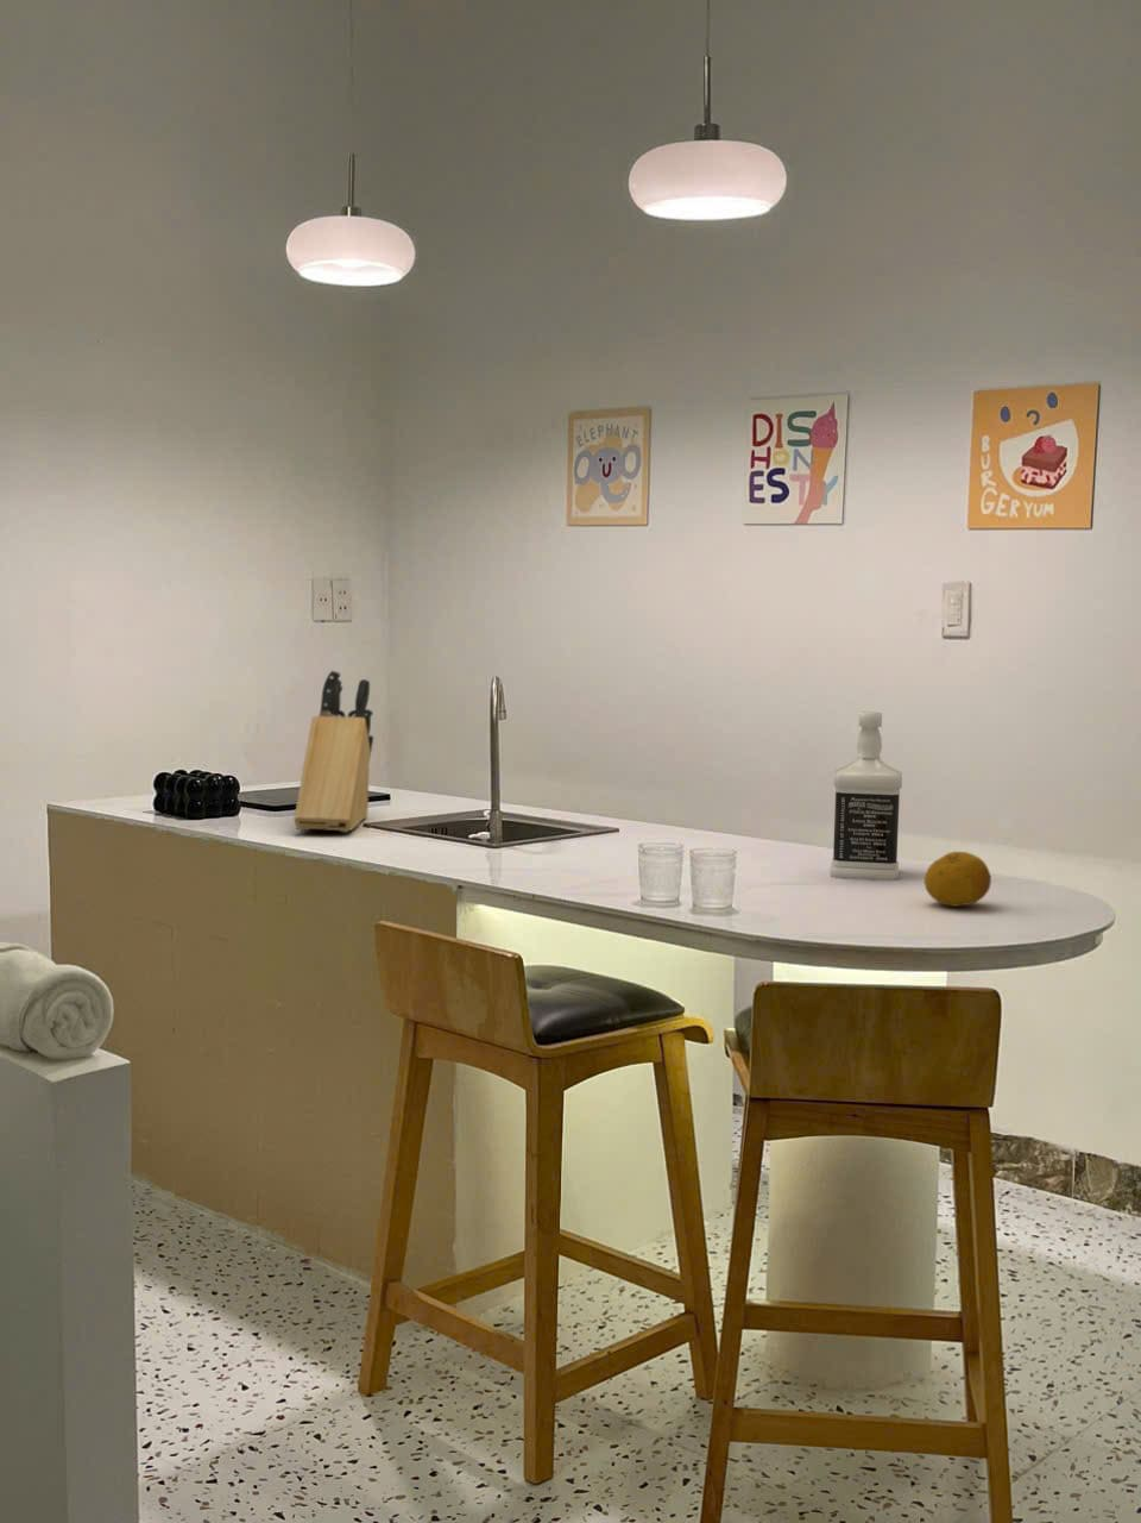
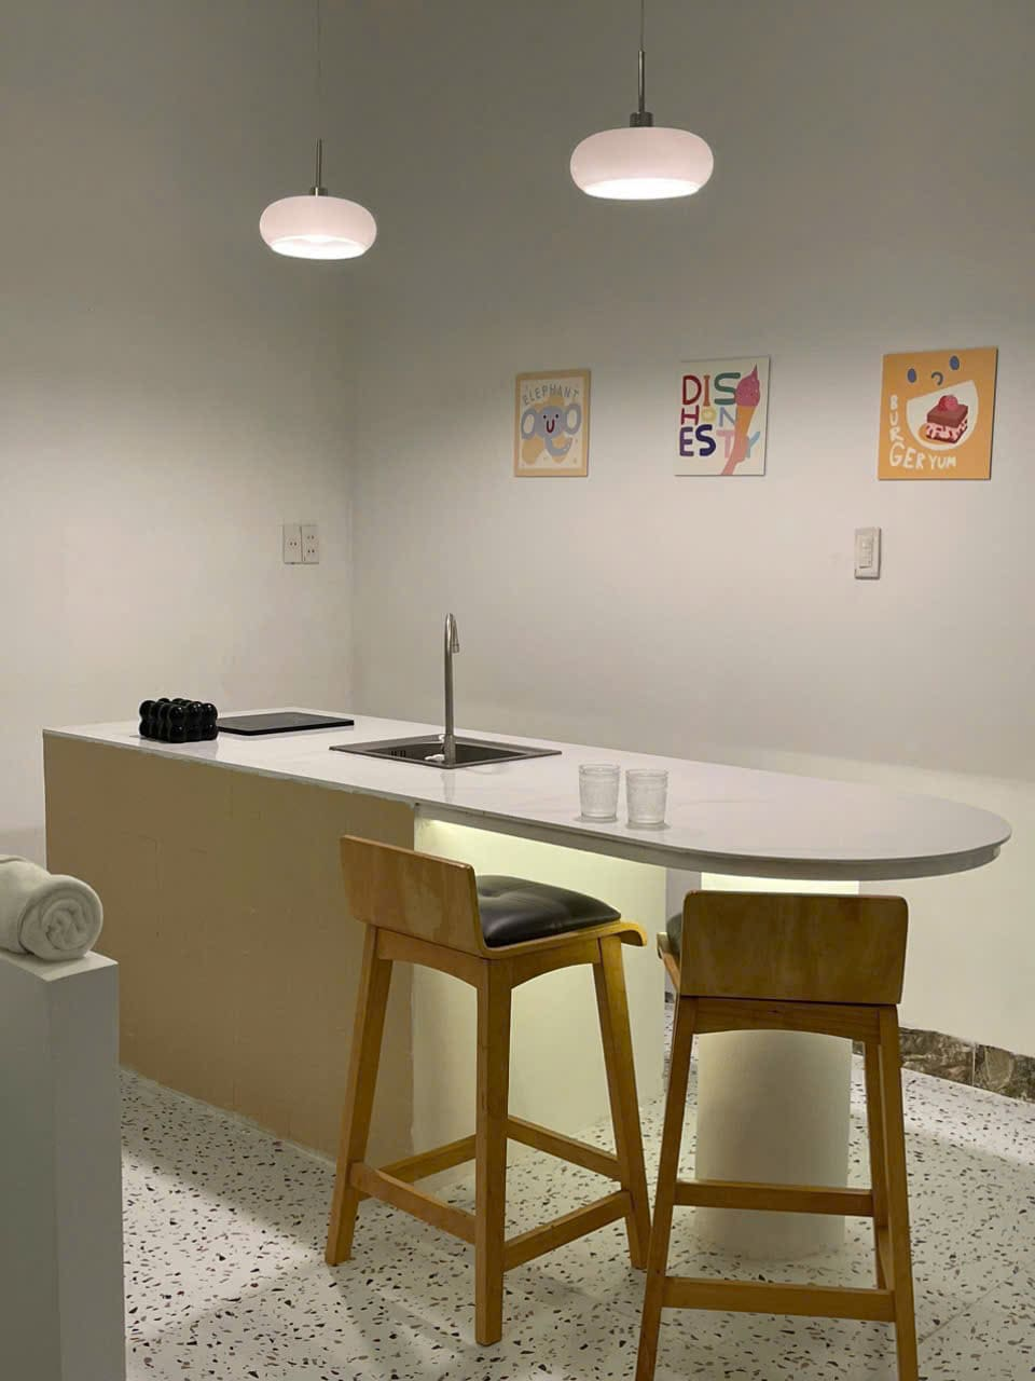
- fruit (958, 878)
- bottle (867, 794)
- knife block (337, 747)
